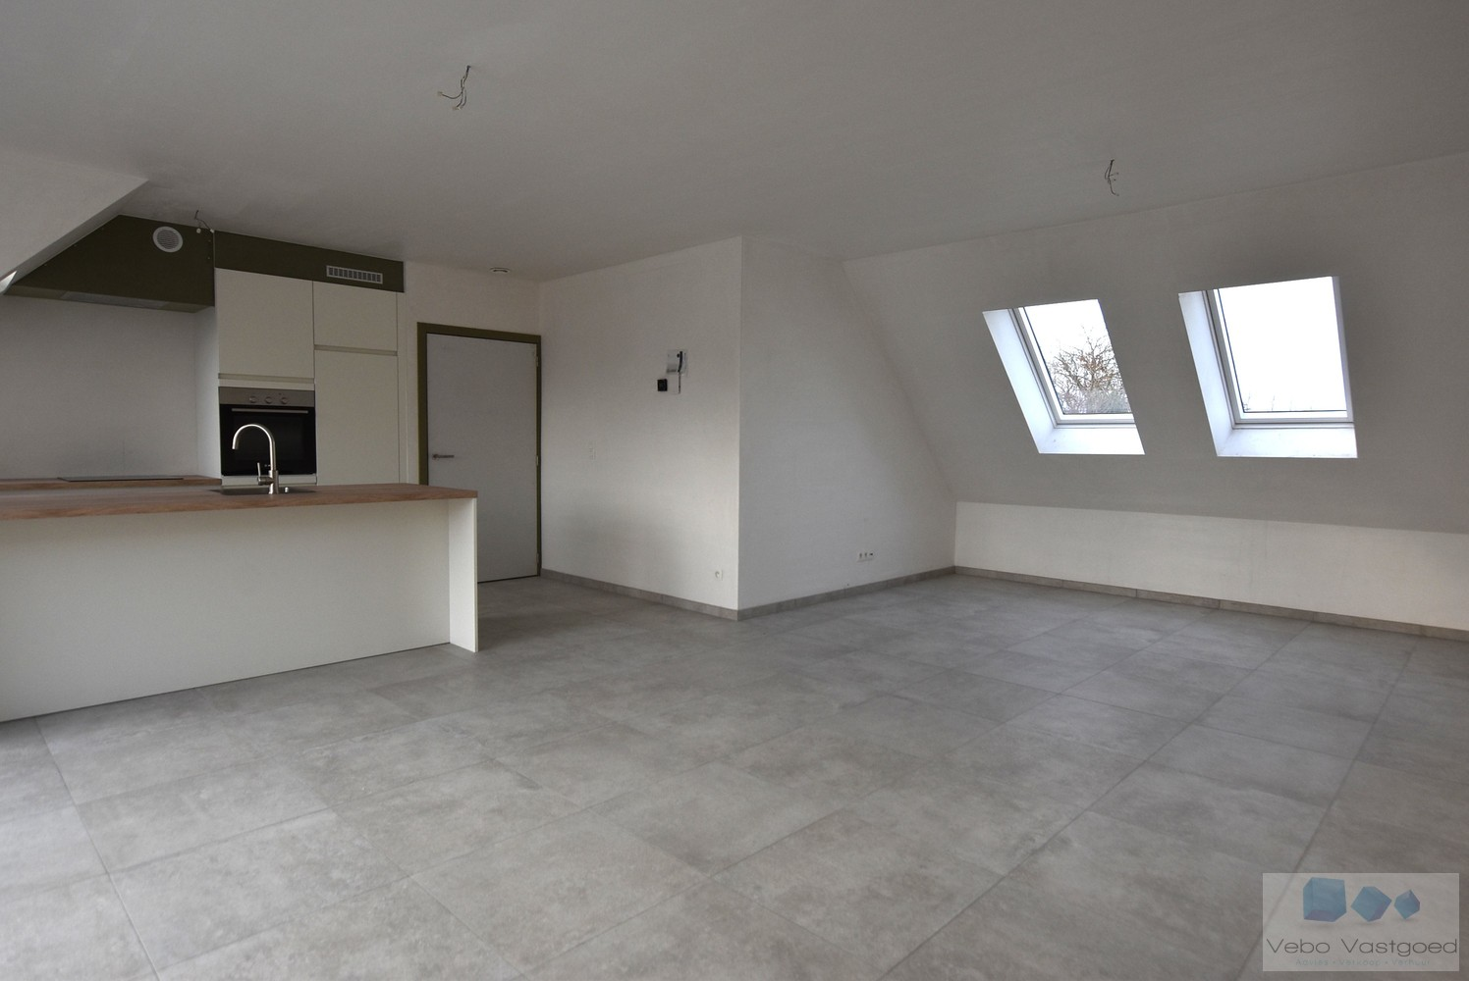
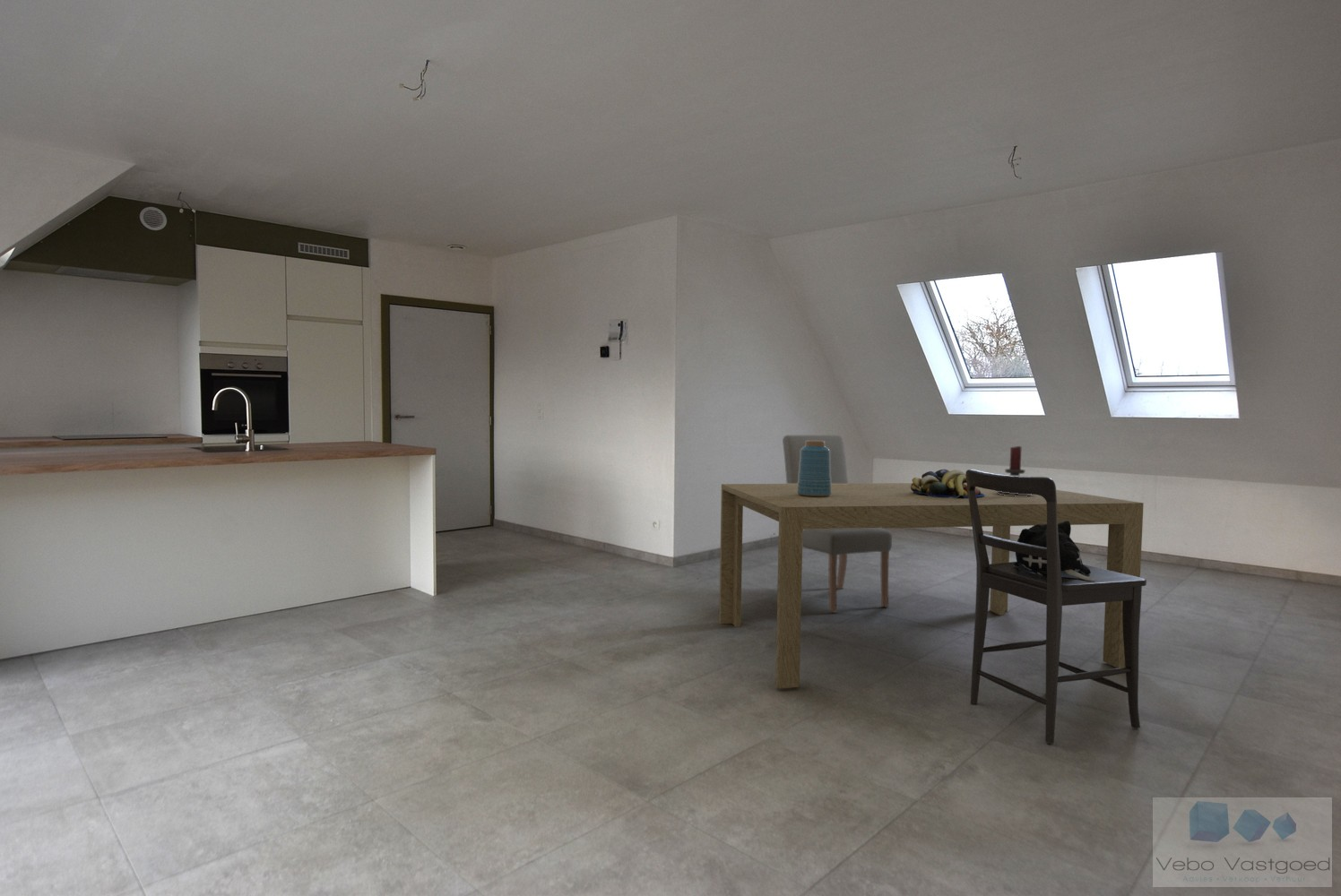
+ vase (814, 468)
+ chair (834, 529)
+ plush toy (1061, 547)
+ candle holder (1012, 470)
+ chair (1048, 595)
+ dining table (912, 527)
+ fruit bowl (948, 481)
